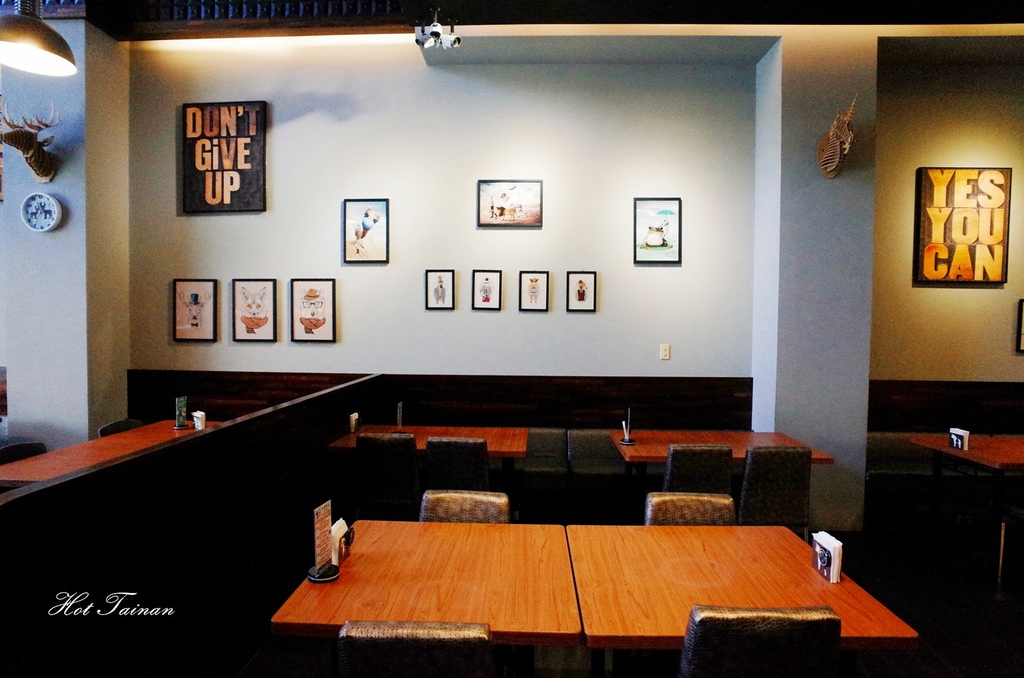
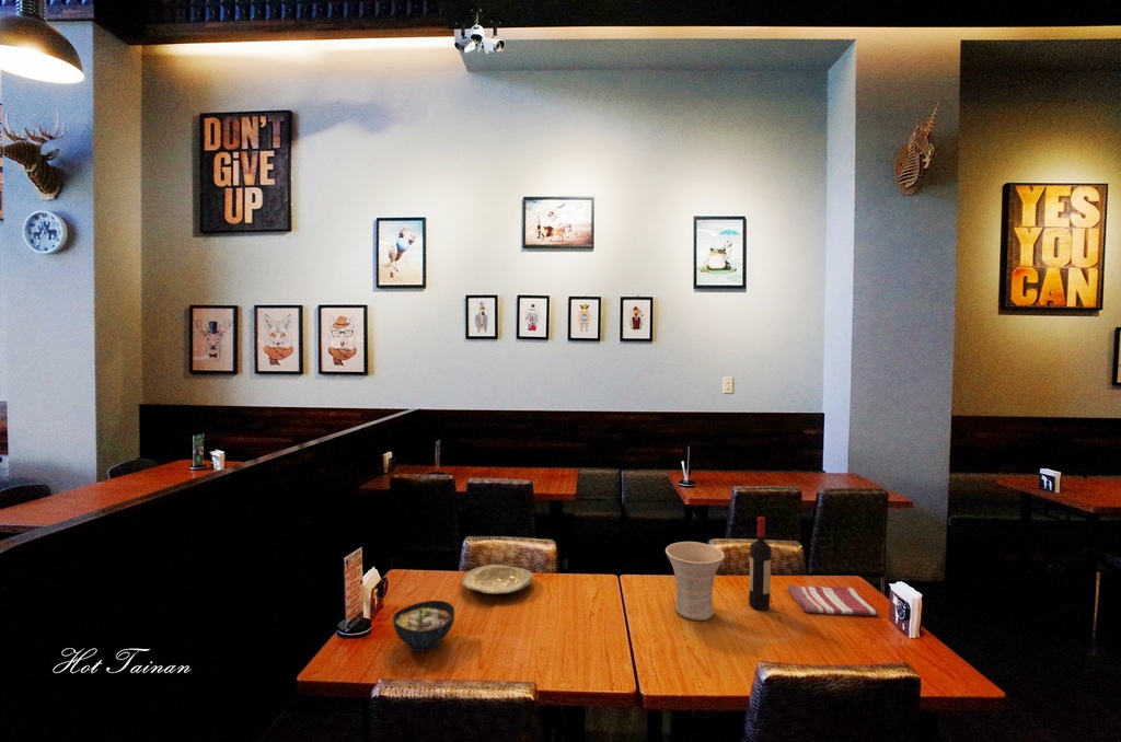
+ plate (496, 581)
+ wine bottle (760, 561)
+ bowl (424, 626)
+ vase (694, 581)
+ dish towel (830, 599)
